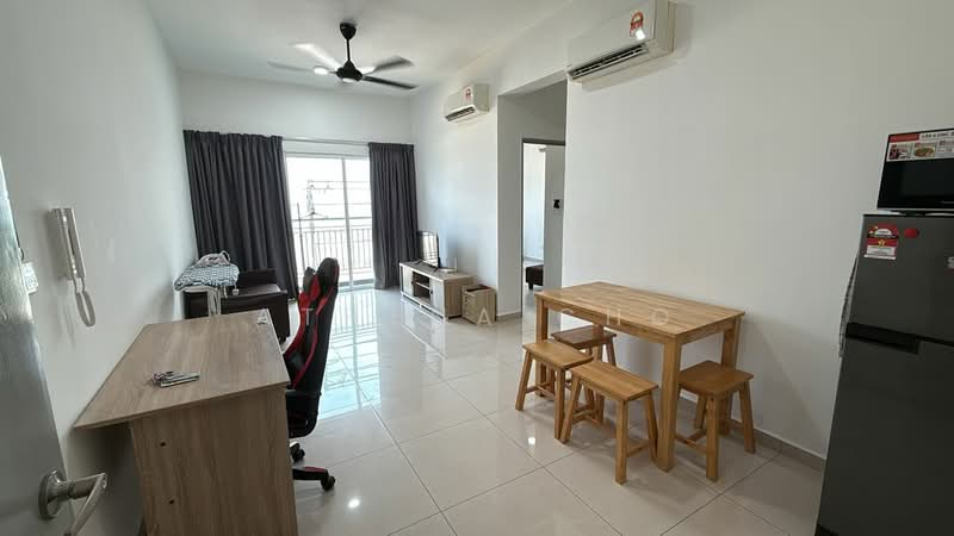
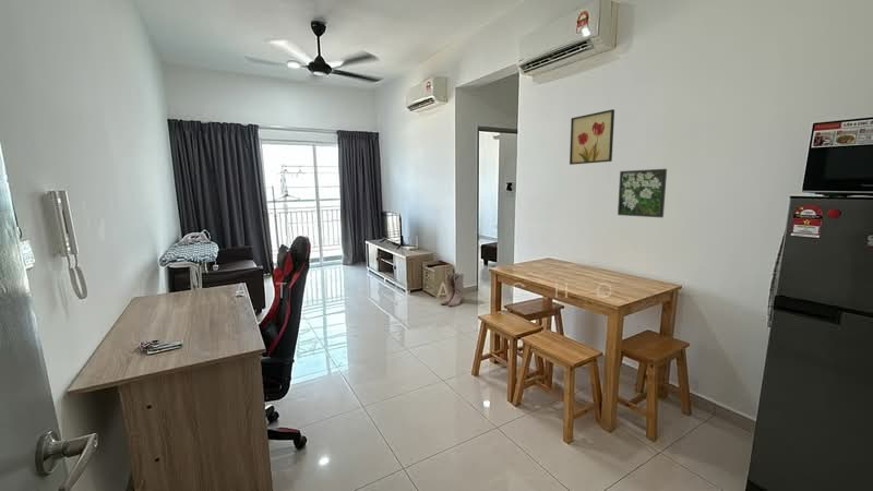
+ wall art (590, 139)
+ boots (452, 288)
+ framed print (641, 193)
